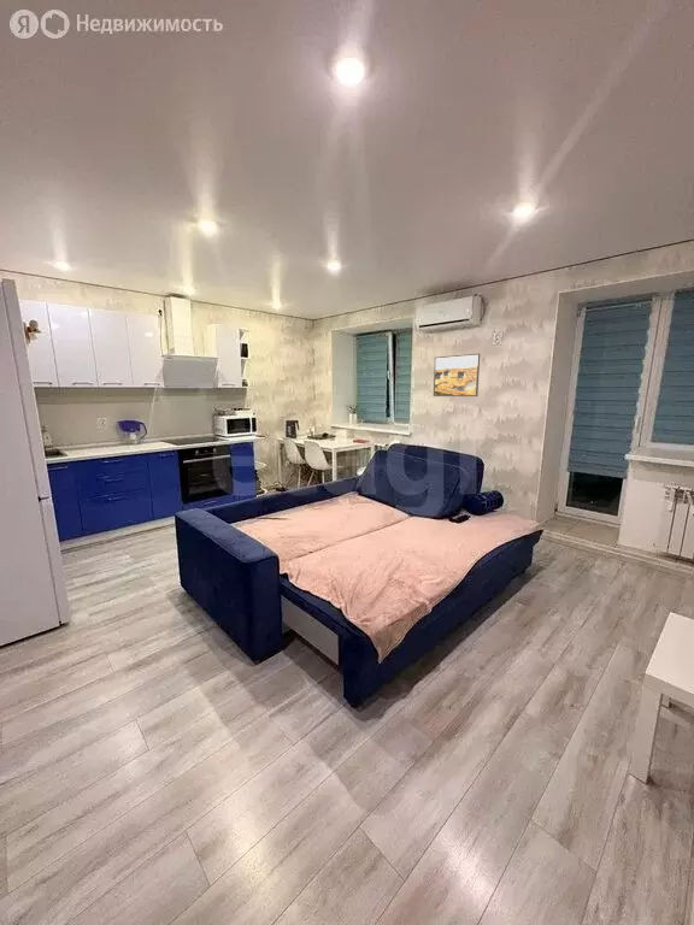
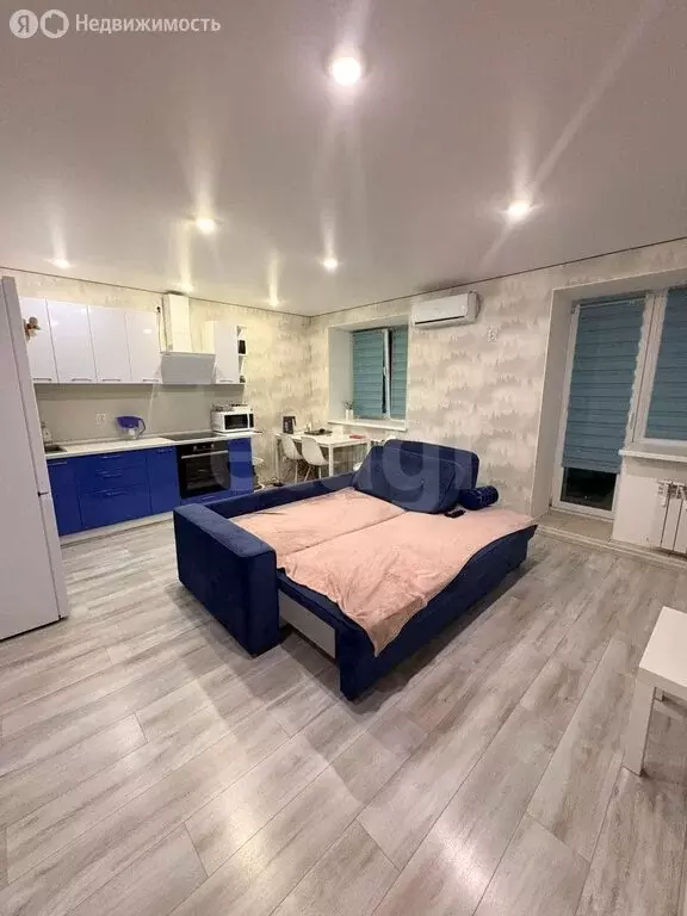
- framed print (454, 376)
